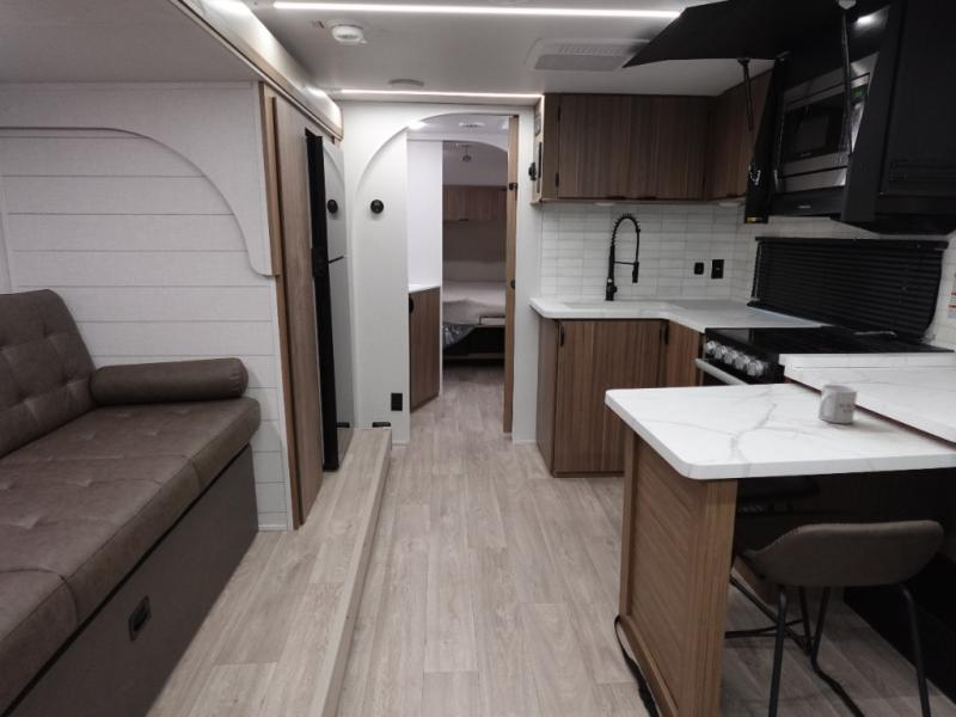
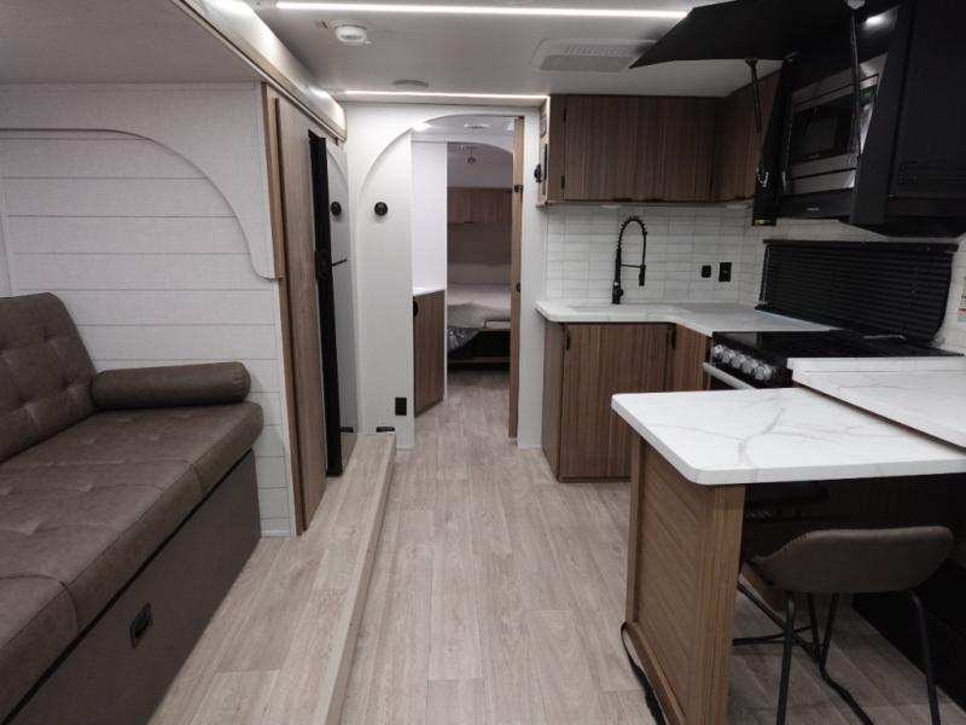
- mug (833, 404)
